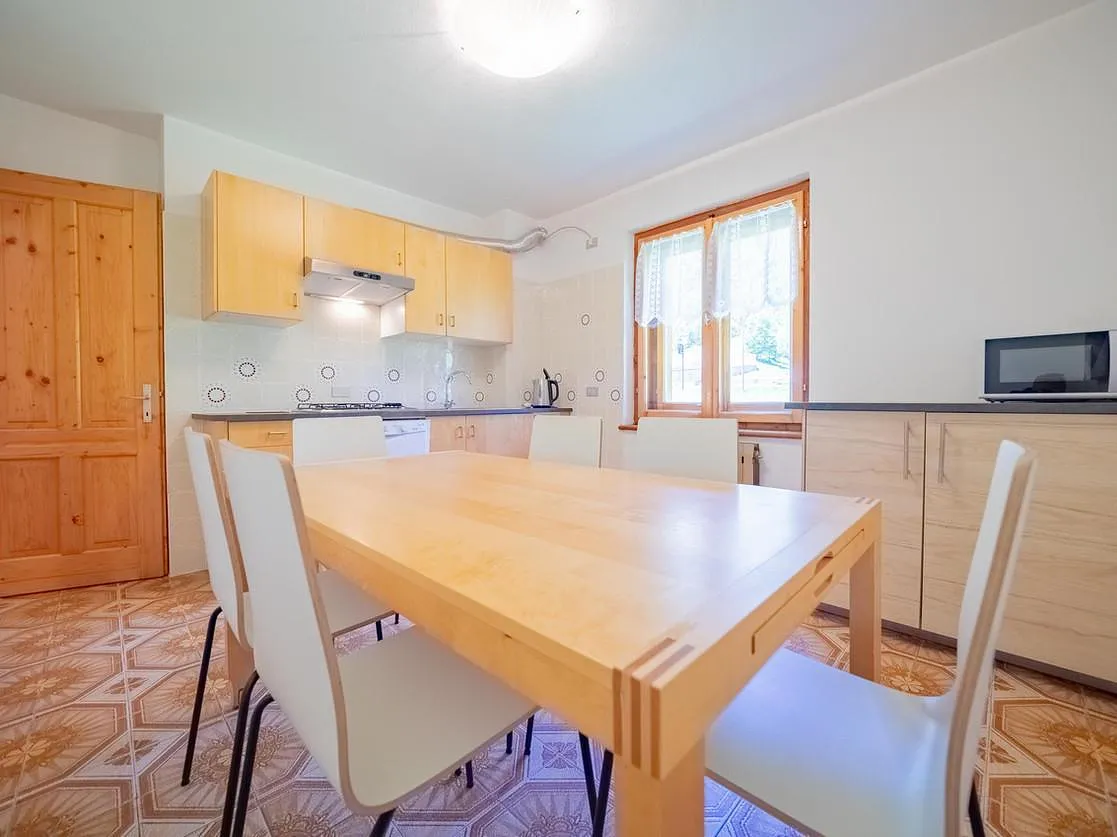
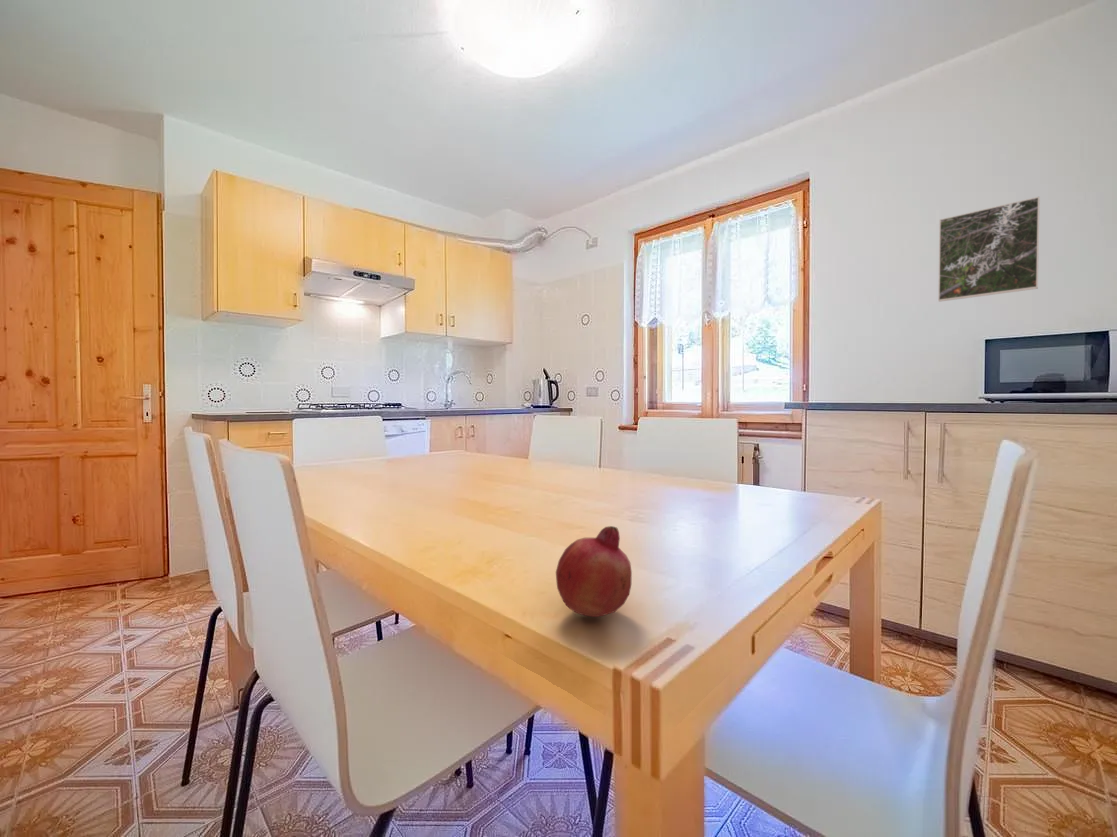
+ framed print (986, 252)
+ fruit (593, 569)
